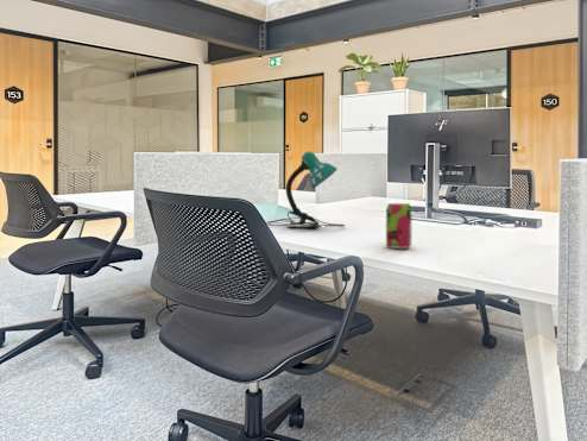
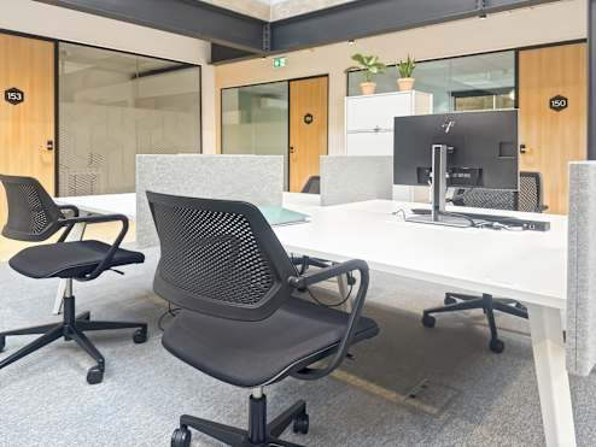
- desk lamp (290, 189)
- beverage can (398, 225)
